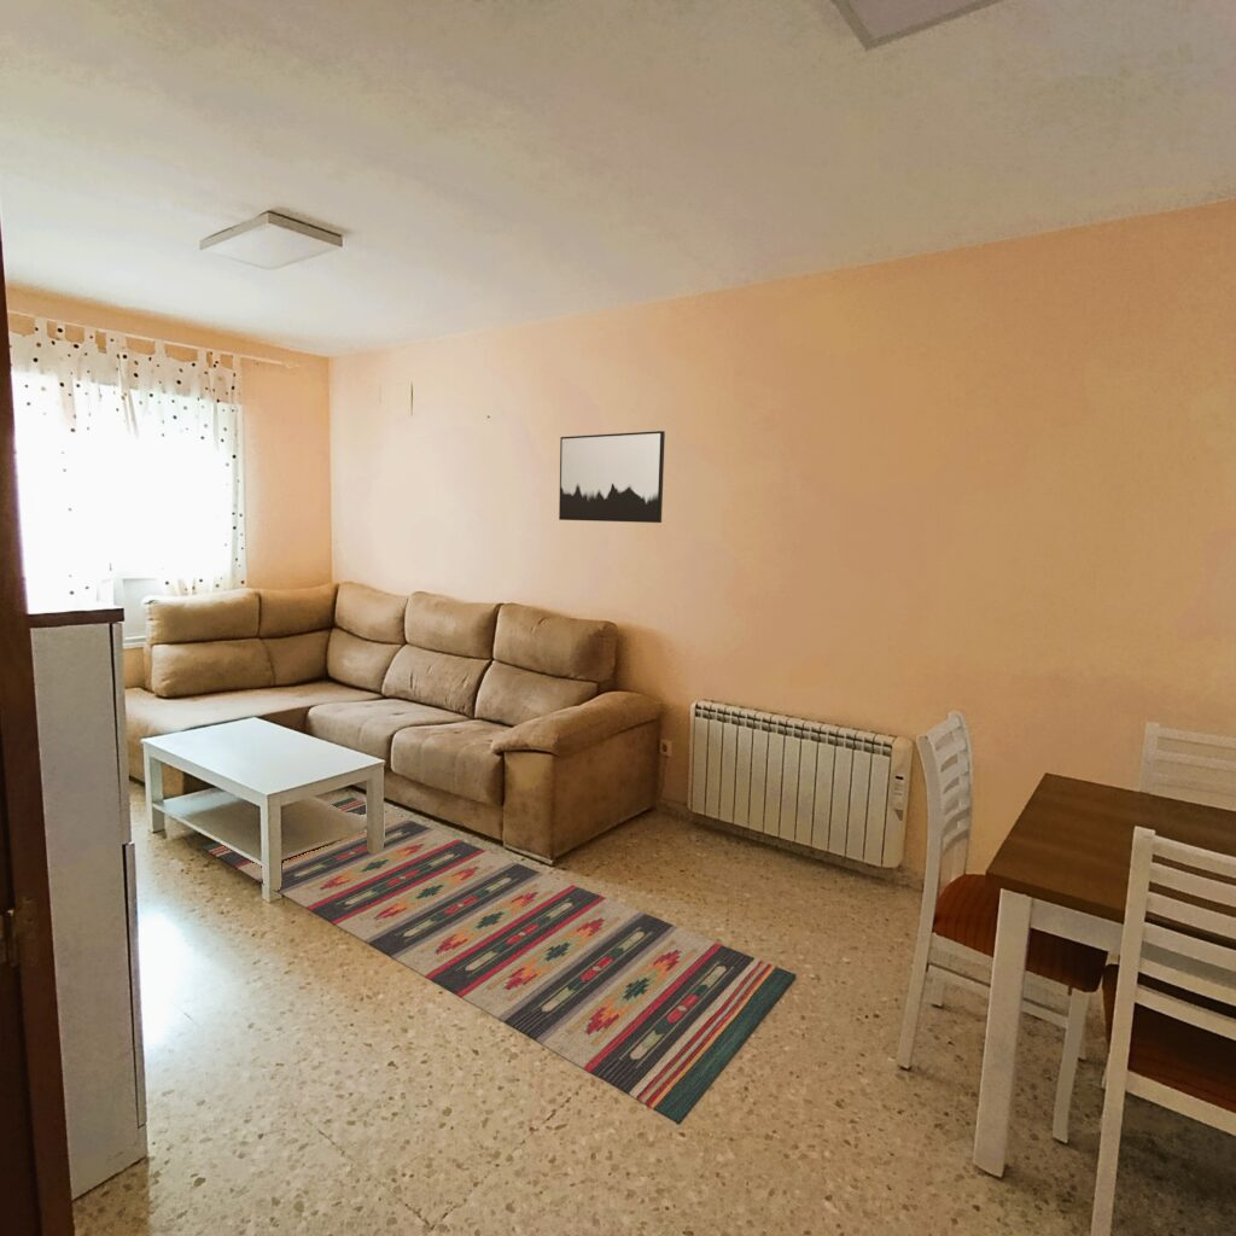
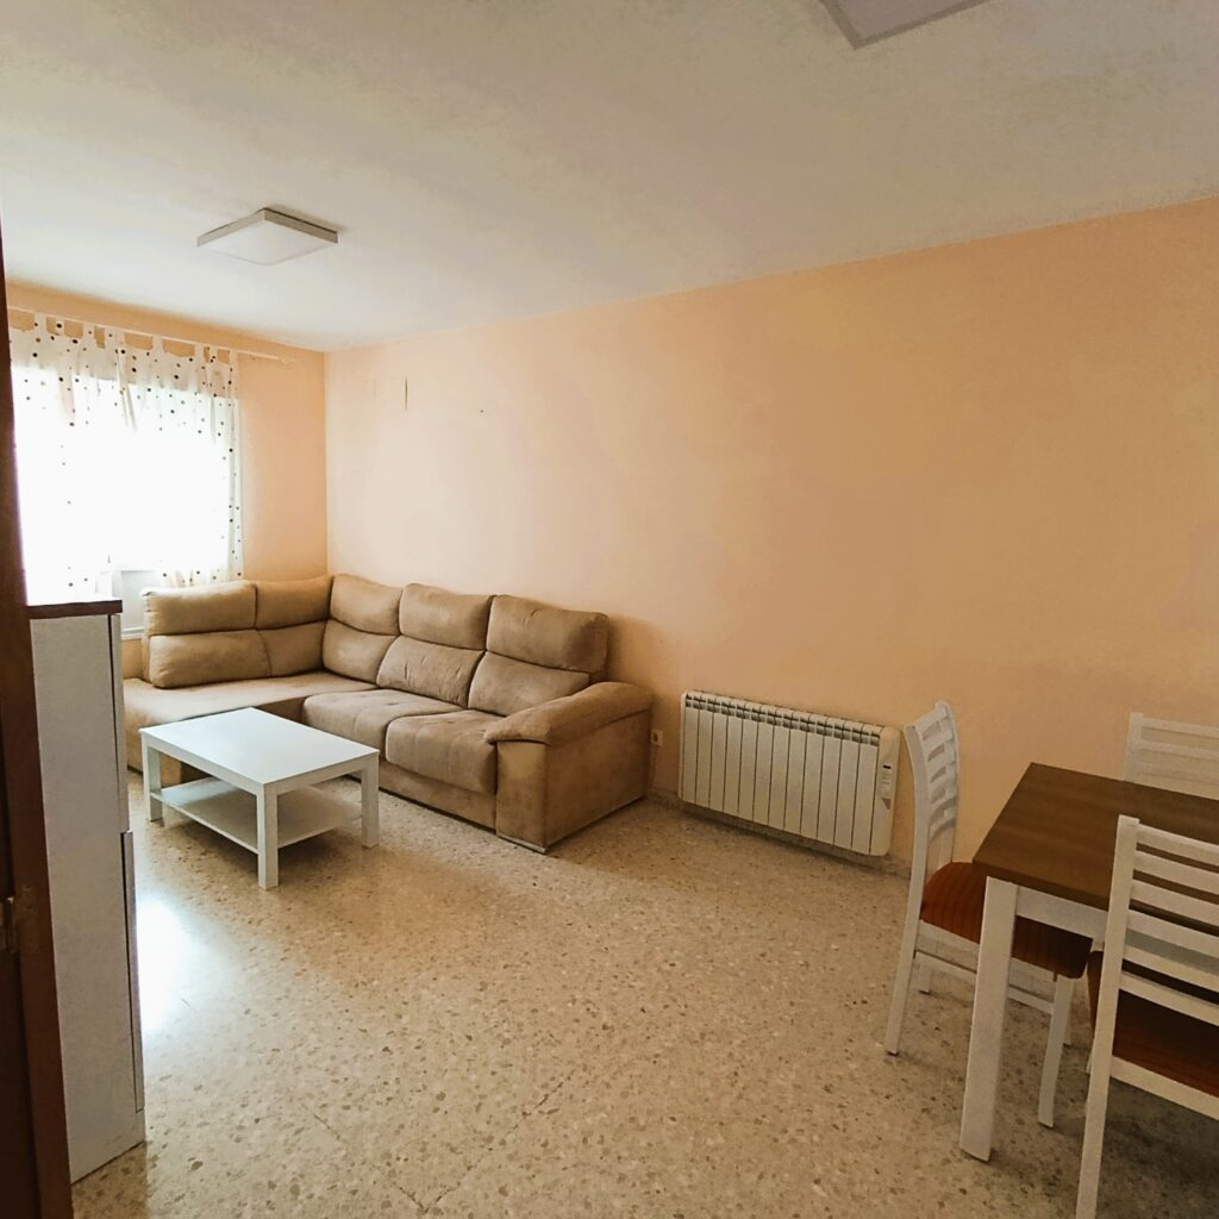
- rug (457, 902)
- wall art (608, 478)
